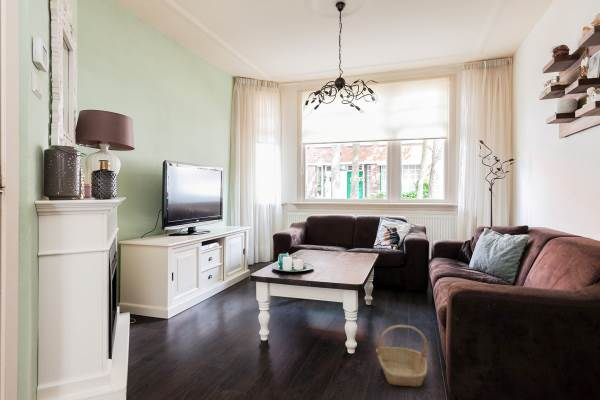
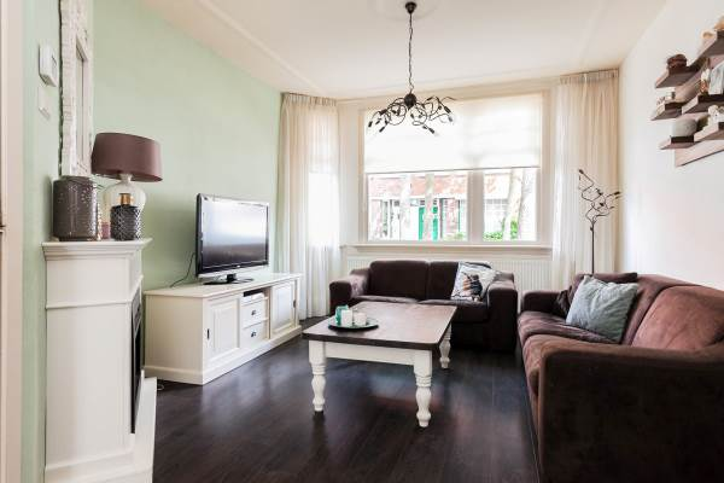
- basket (400, 349)
